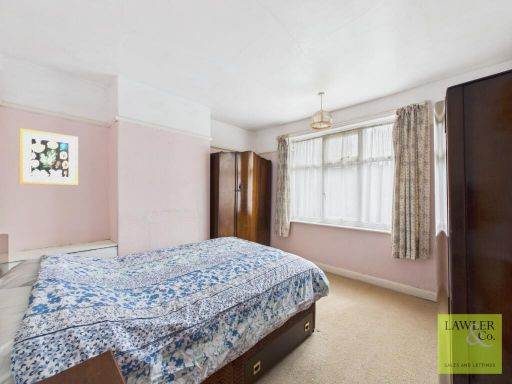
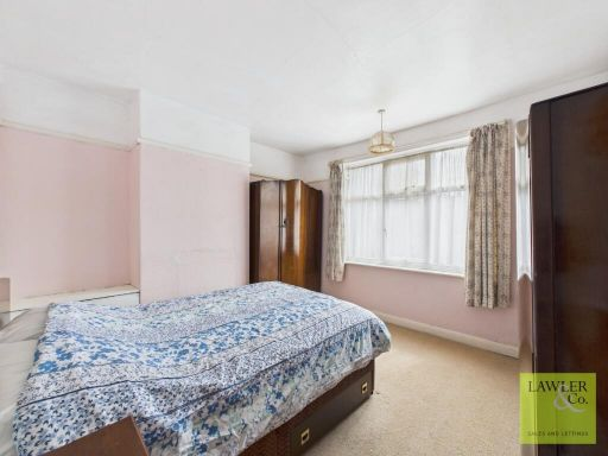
- wall art (50, 158)
